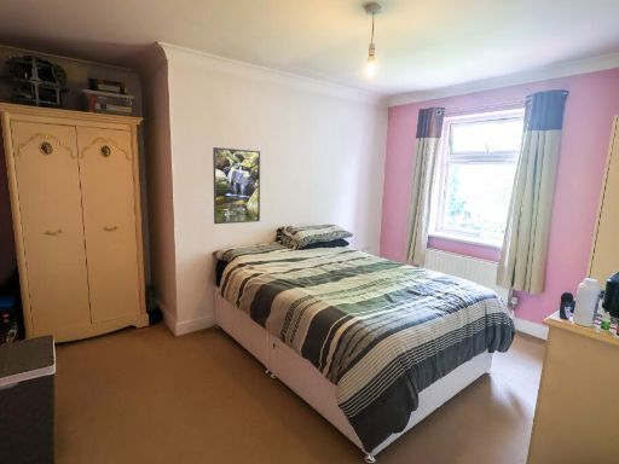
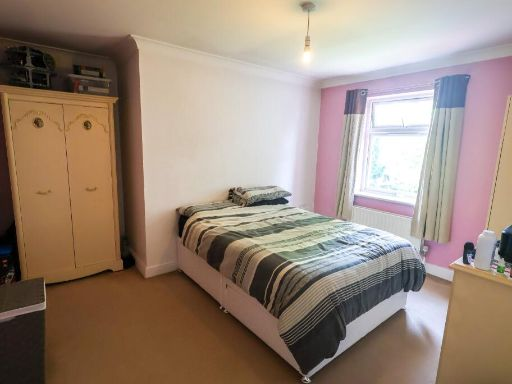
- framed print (237, 186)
